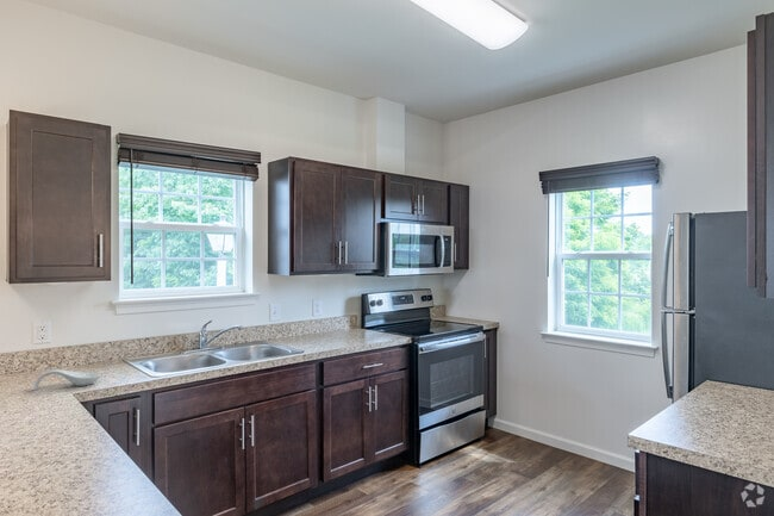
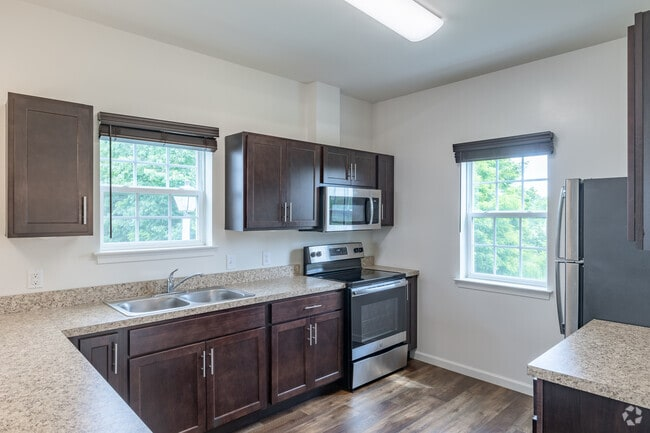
- spoon rest (68, 377)
